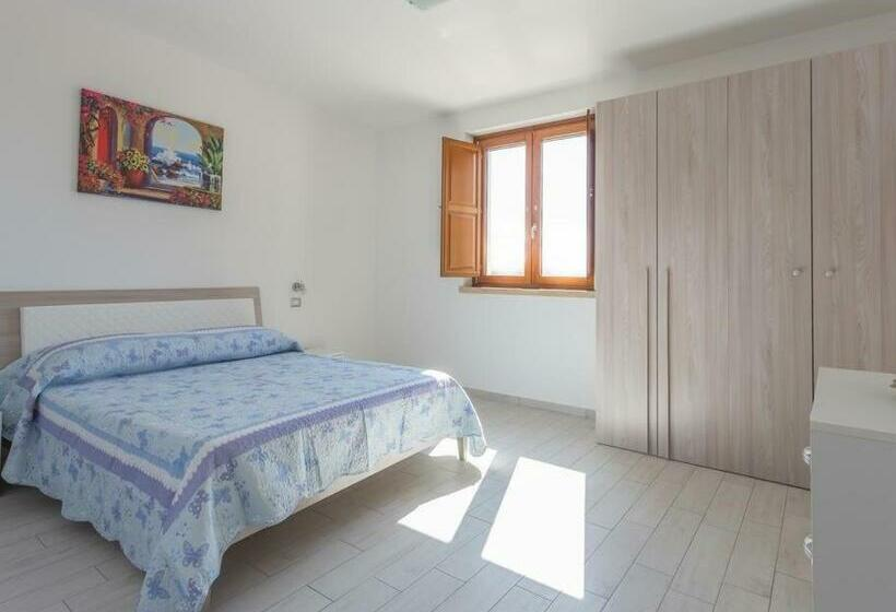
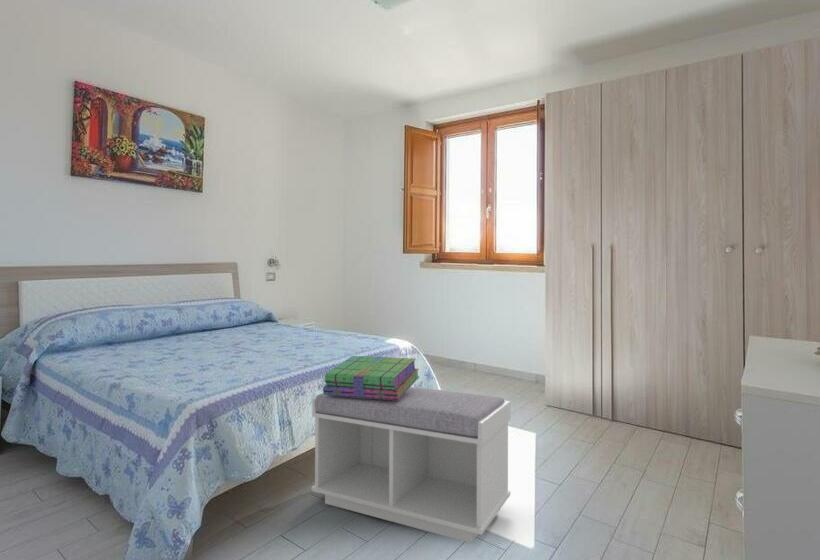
+ stack of books (373, 380)
+ bench (409, 449)
